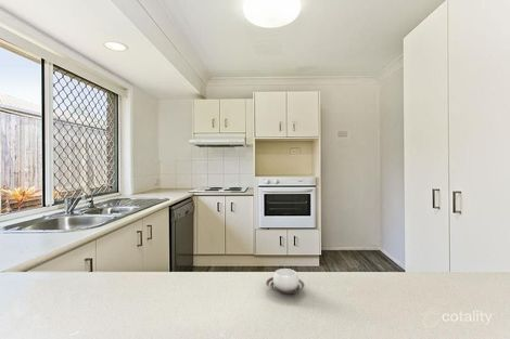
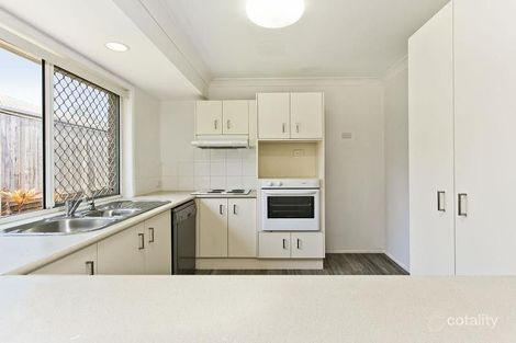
- cup (285, 282)
